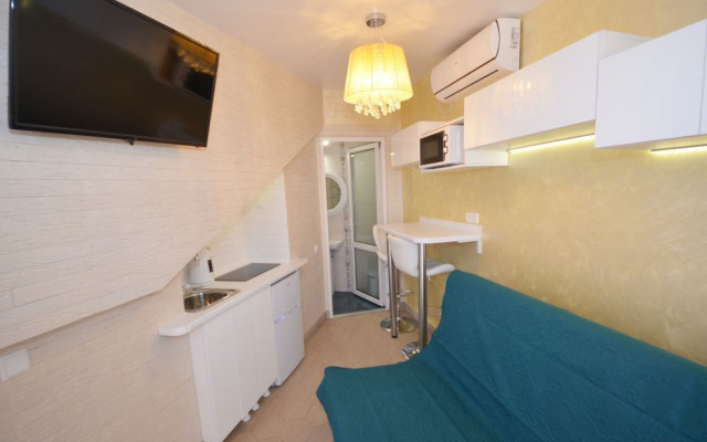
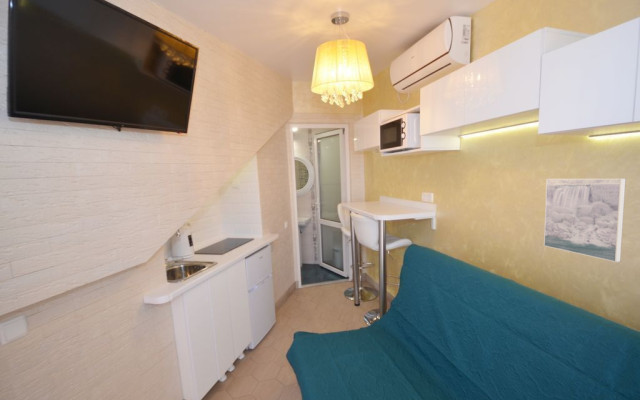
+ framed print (579, 216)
